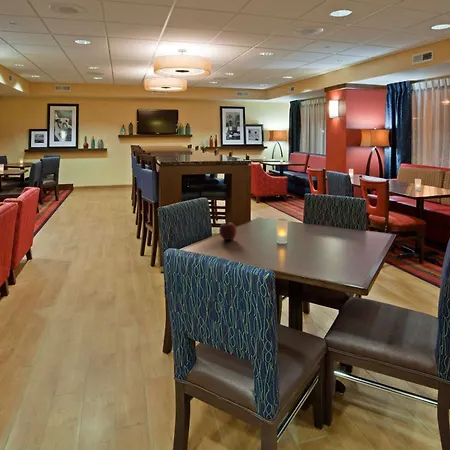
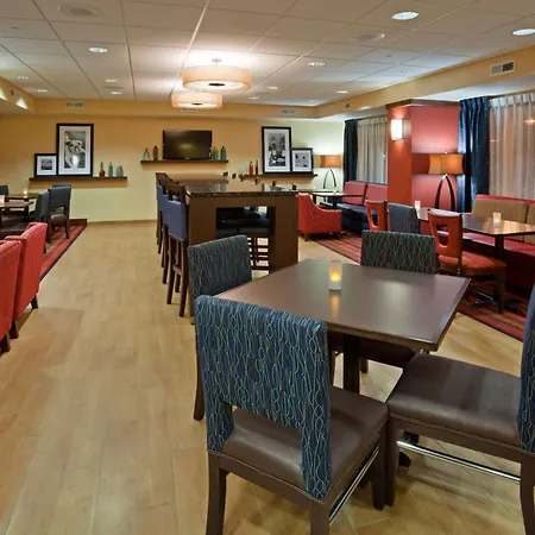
- fruit (227, 231)
